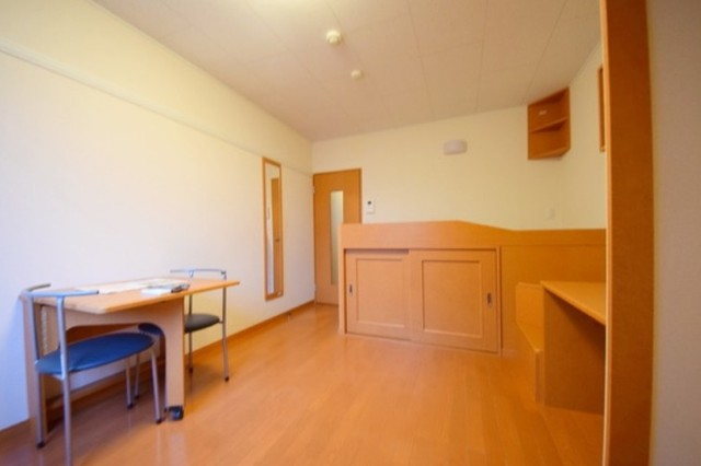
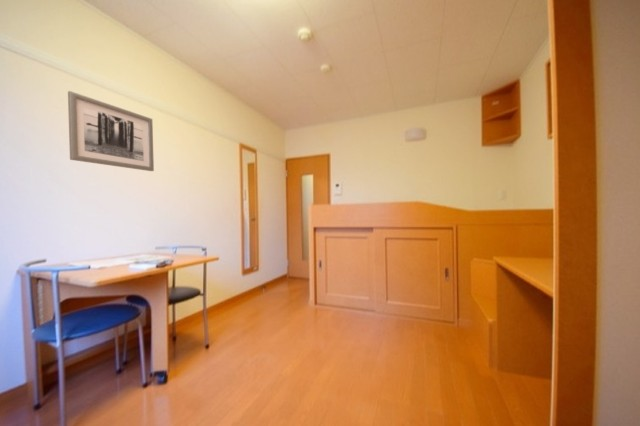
+ wall art (116, 136)
